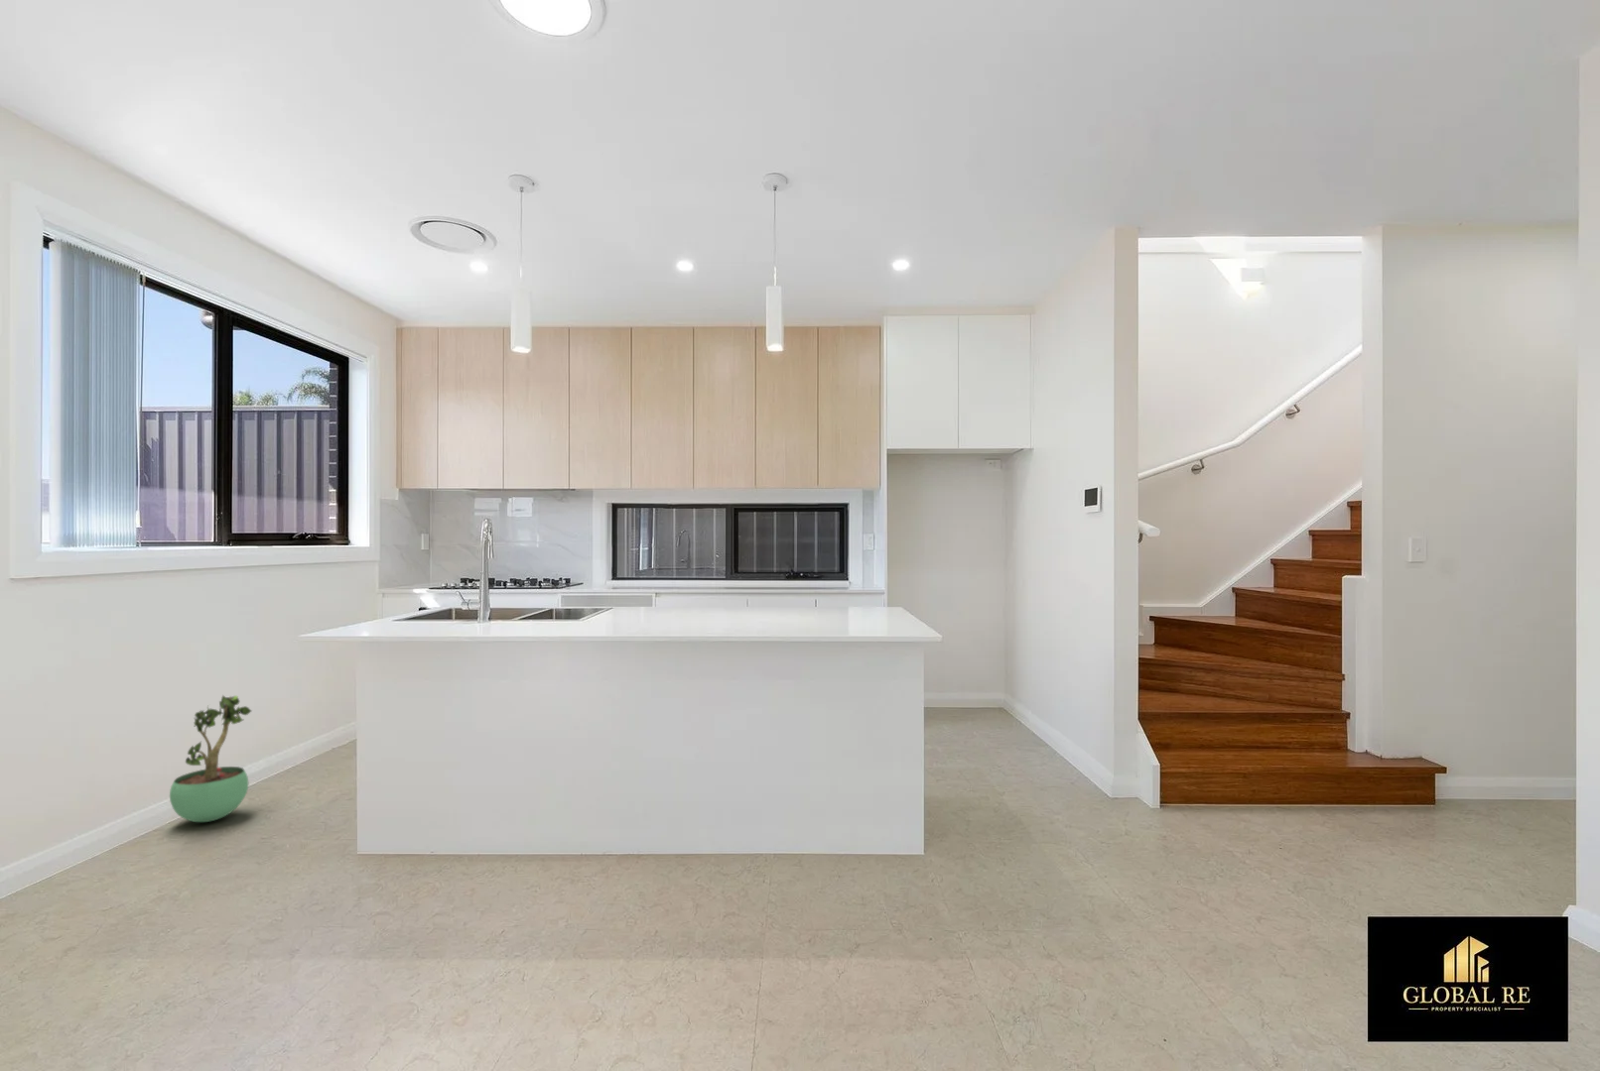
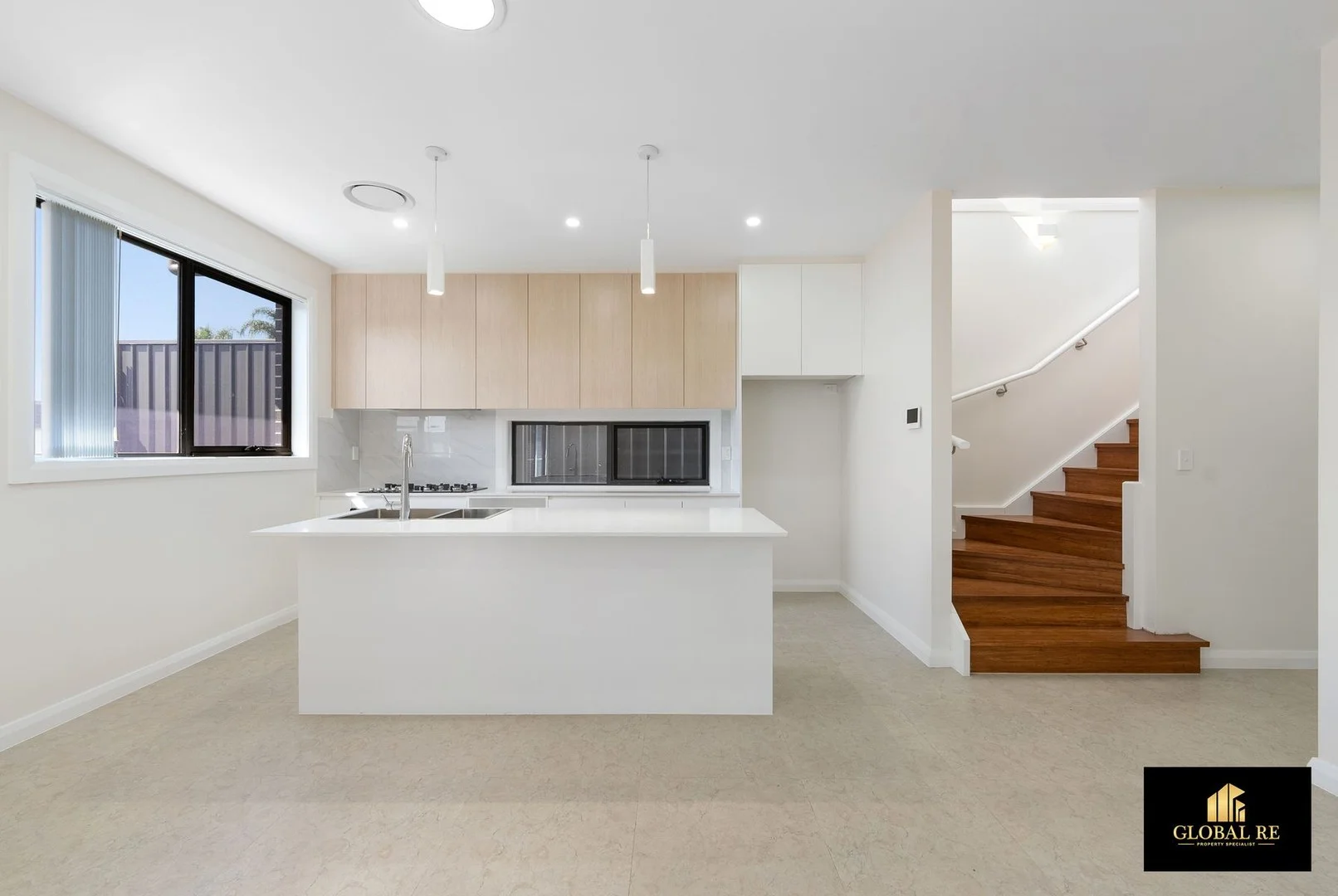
- potted plant (213, 757)
